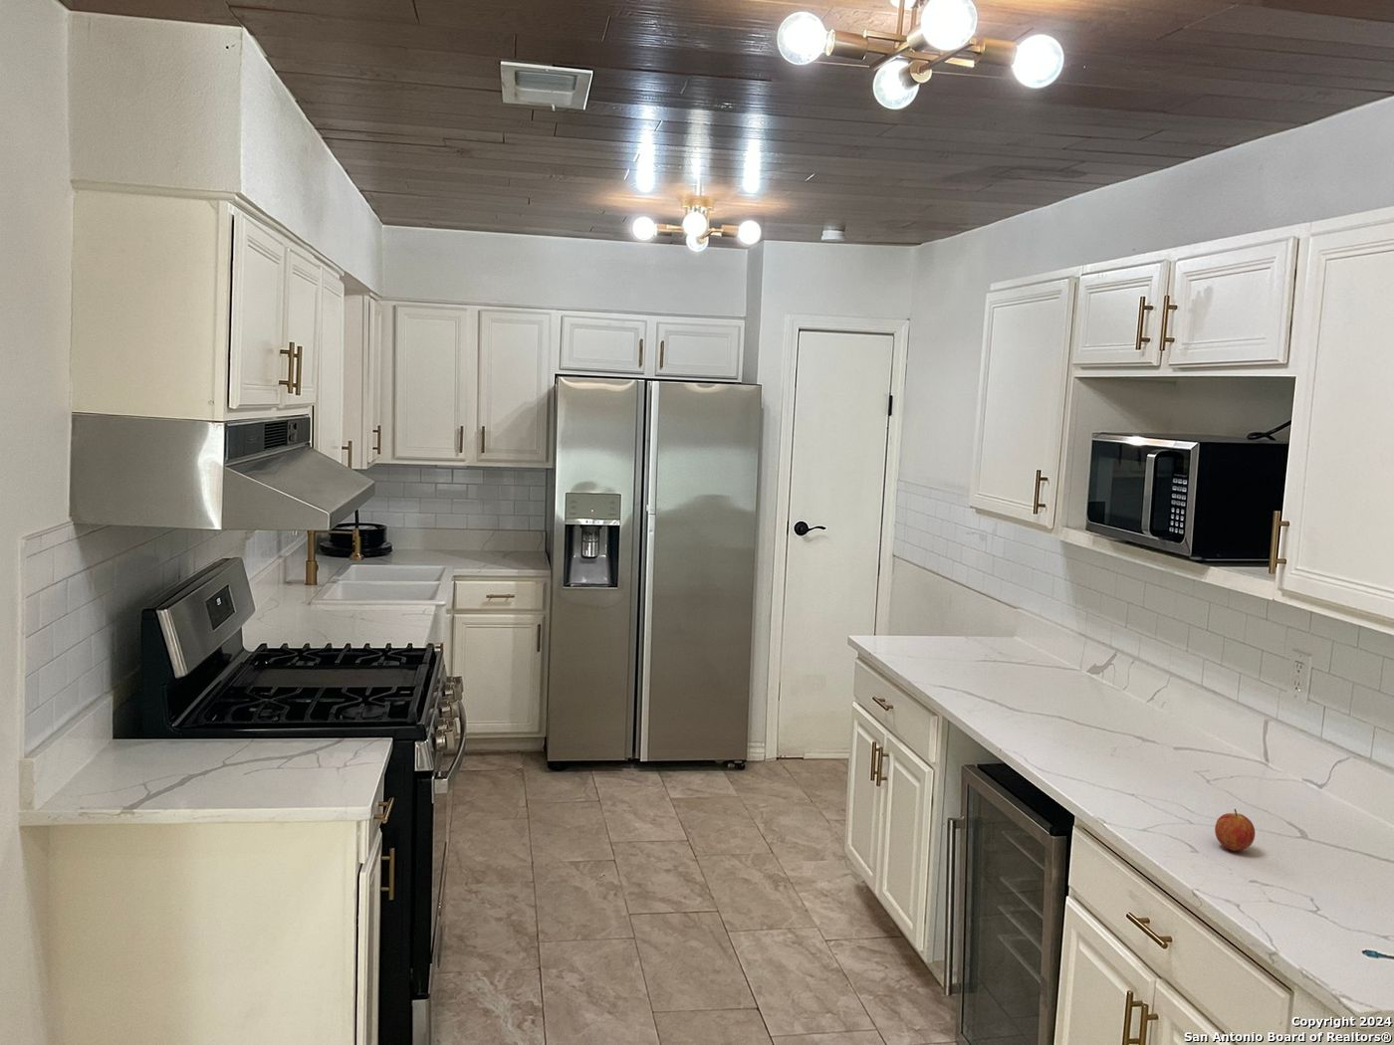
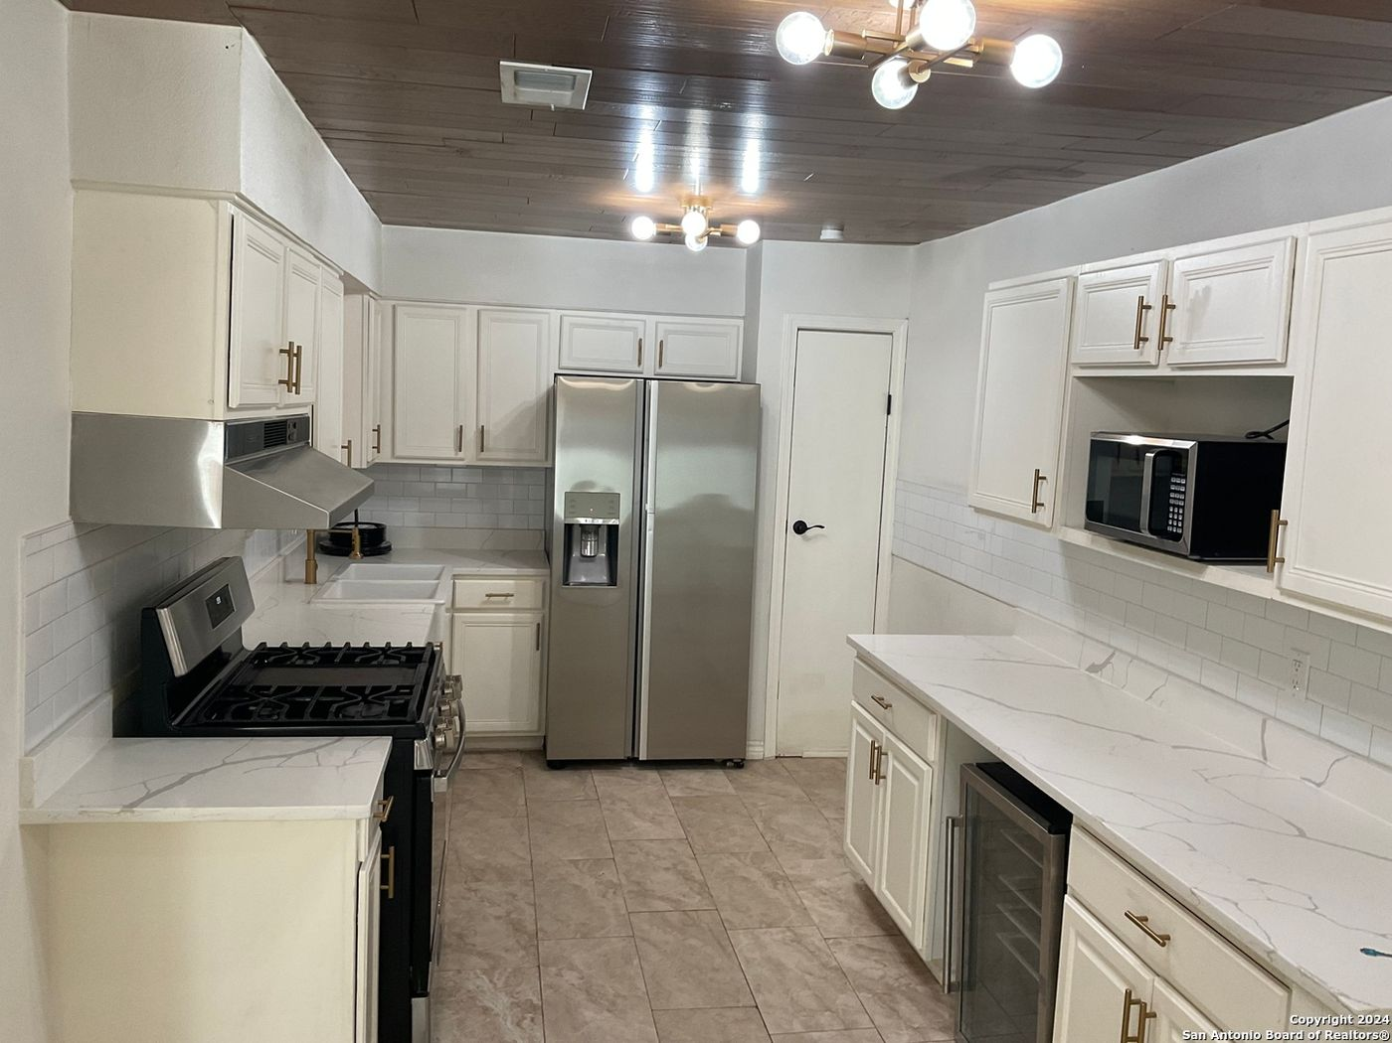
- fruit (1235, 829)
